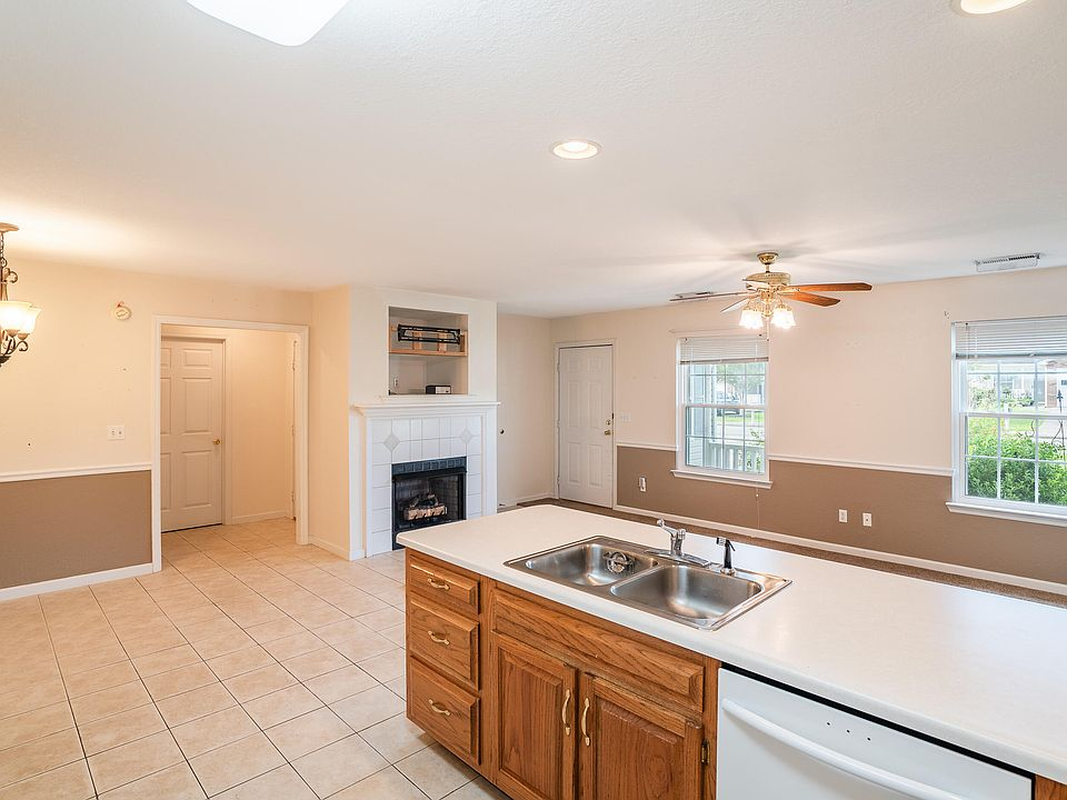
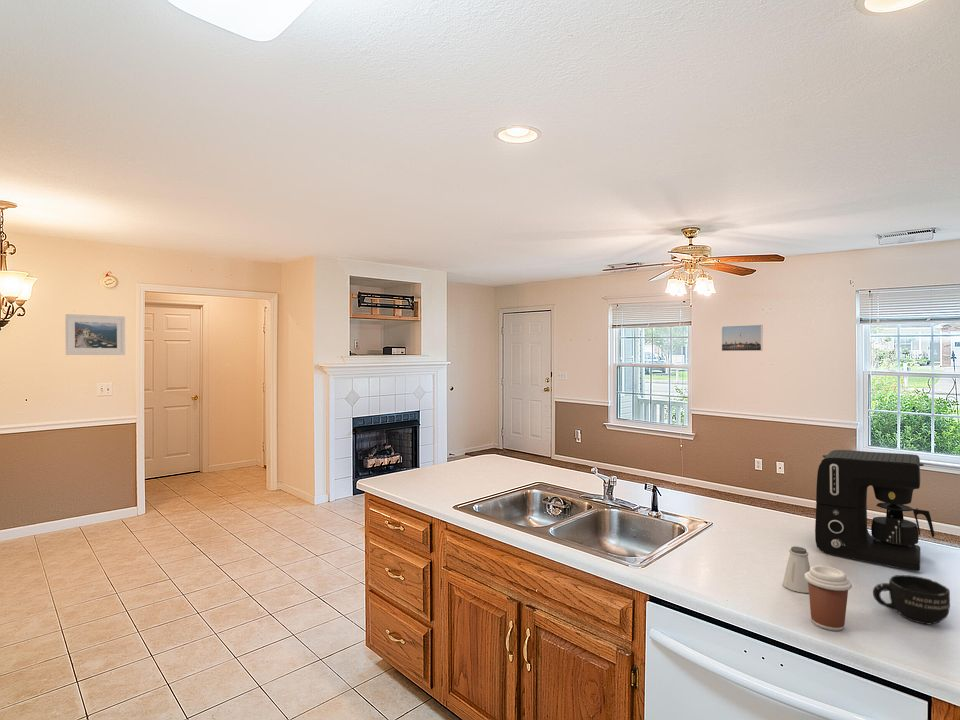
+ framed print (741, 338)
+ coffee maker (876, 505)
+ coffee cup (827, 597)
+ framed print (96, 335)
+ mug (909, 598)
+ saltshaker (798, 567)
